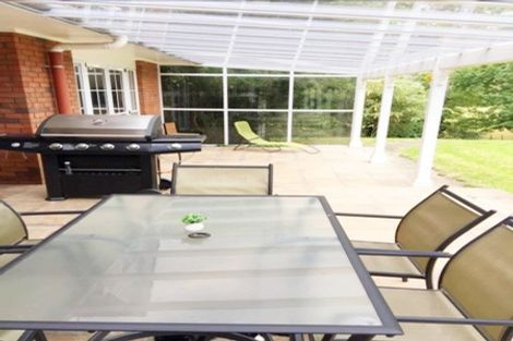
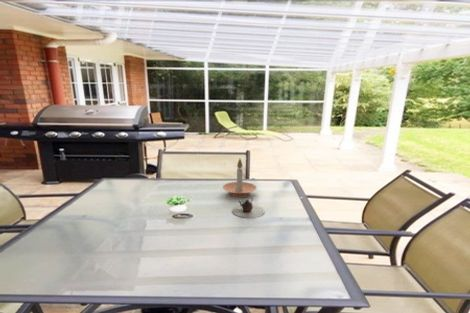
+ candle holder (239, 175)
+ teapot (248, 203)
